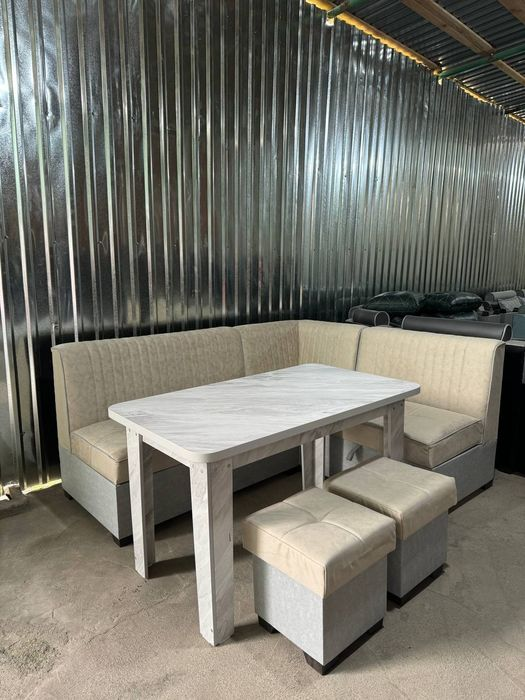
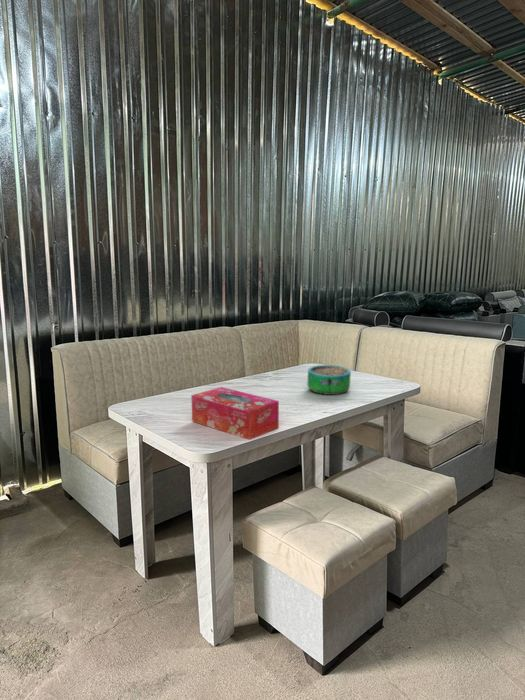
+ tissue box (234, 411)
+ decorative bowl (328, 379)
